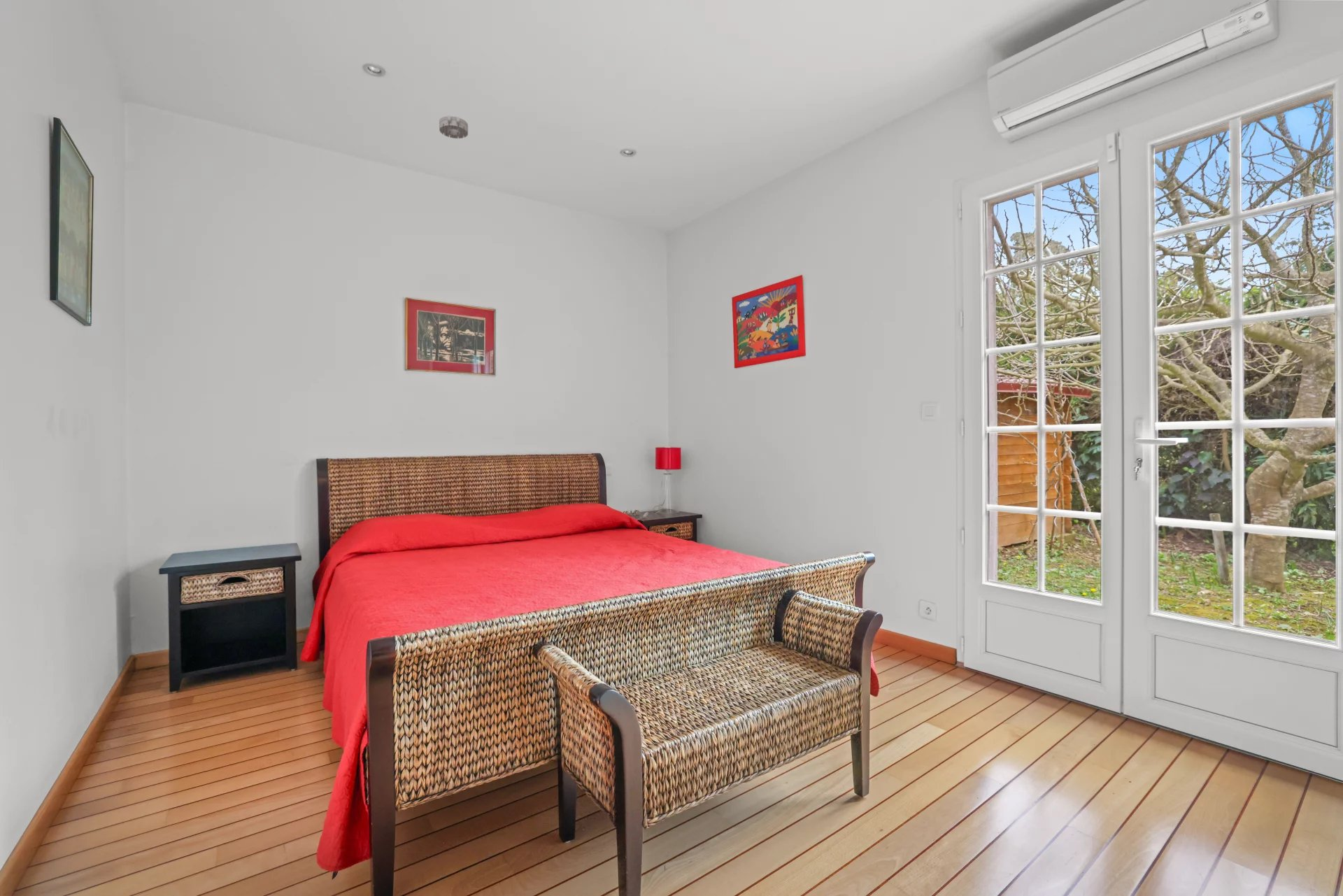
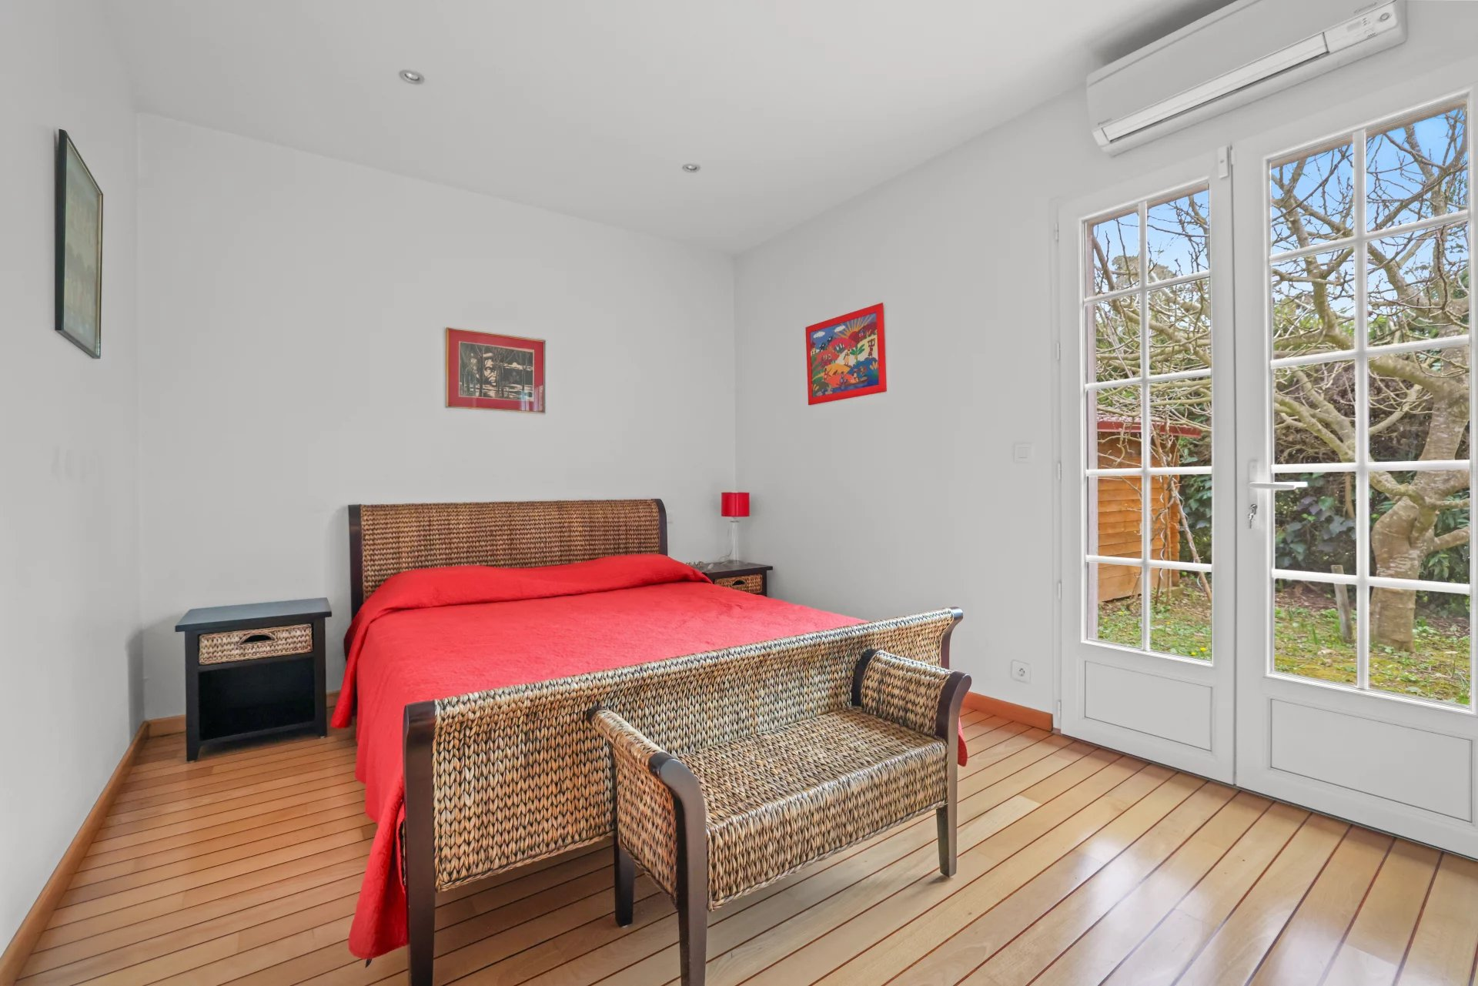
- smoke detector (453, 127)
